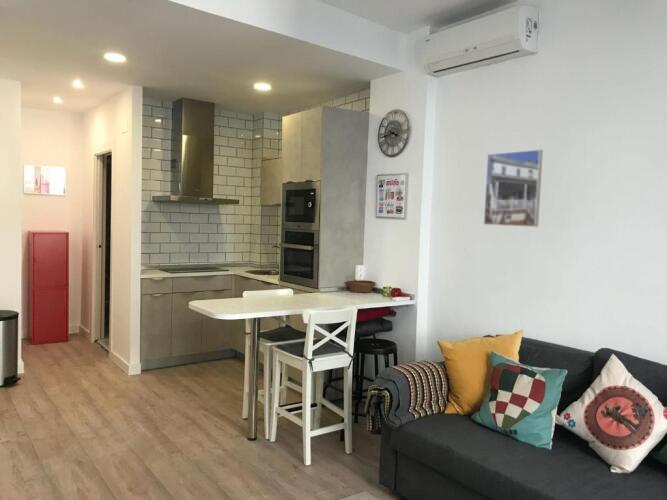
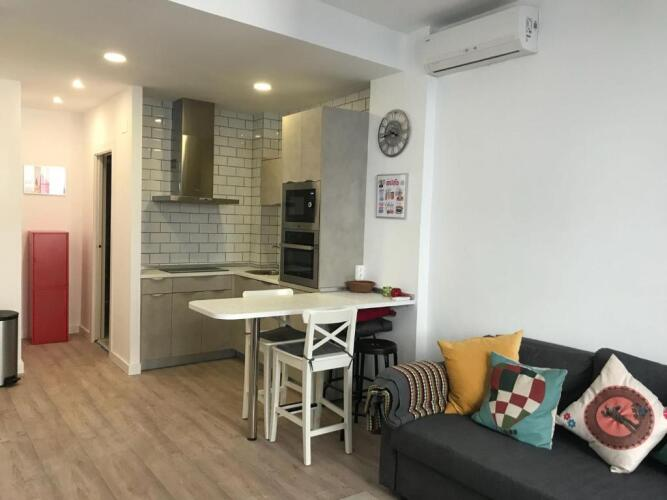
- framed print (511, 189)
